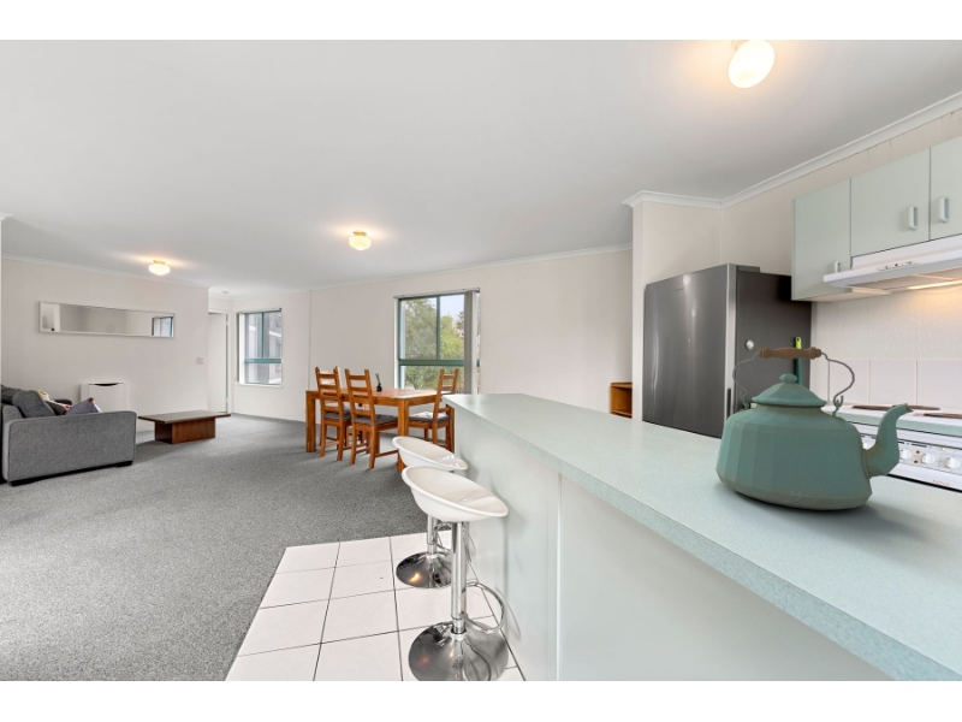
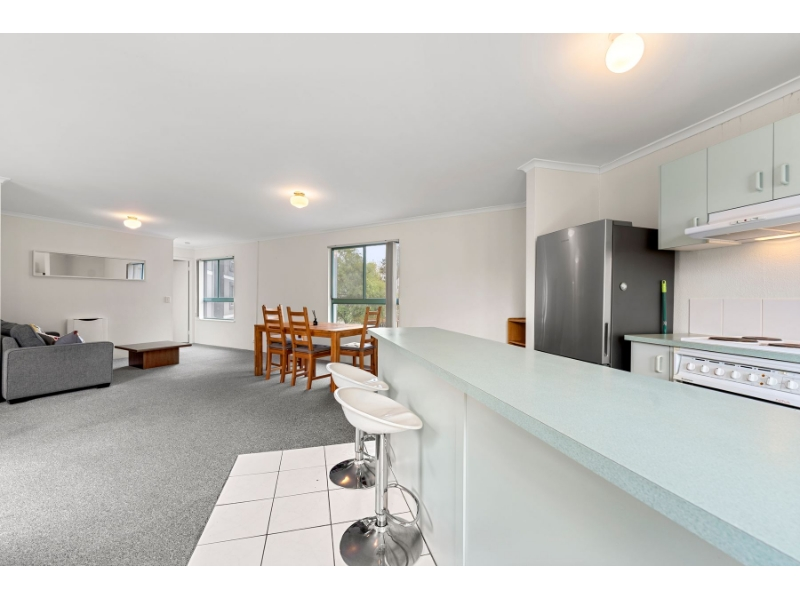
- kettle (803, 421)
